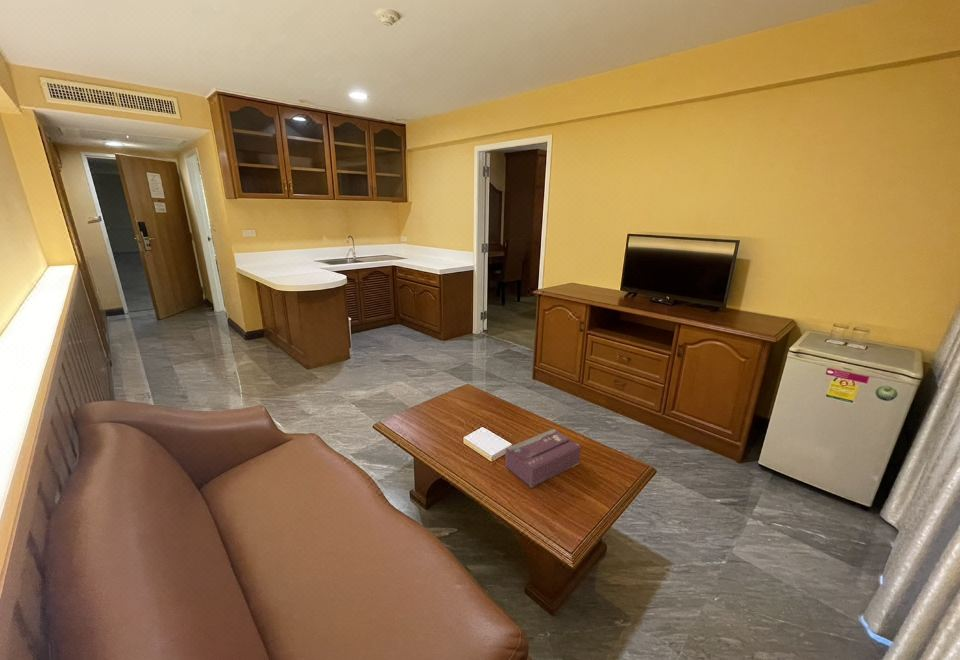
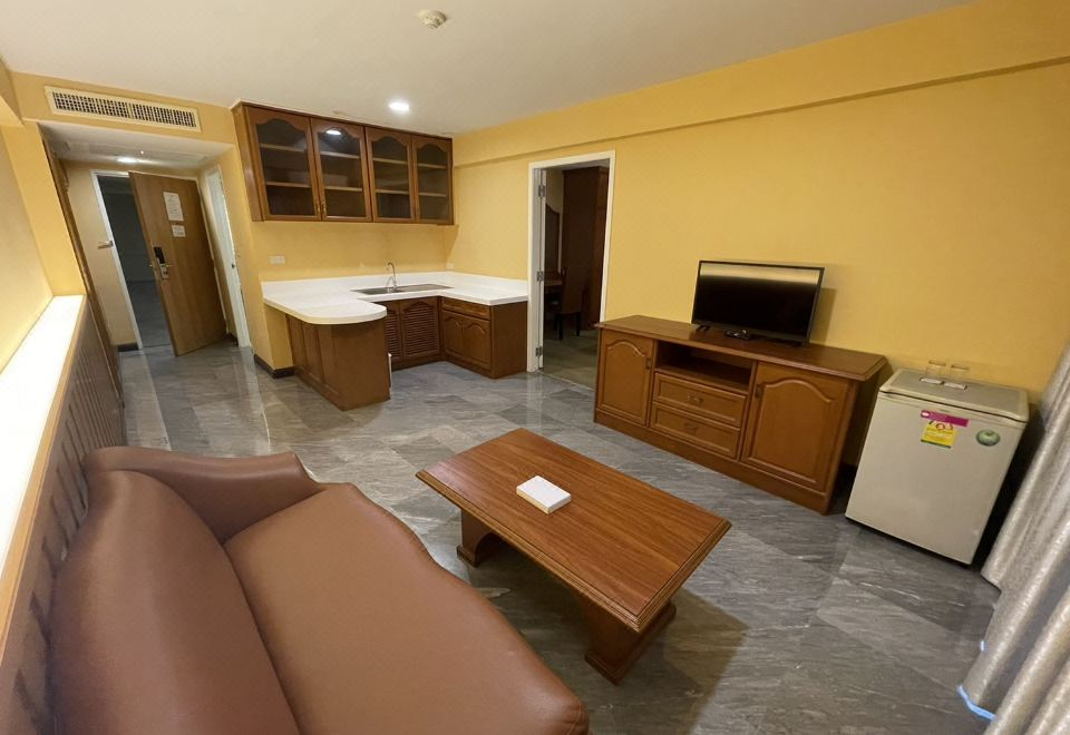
- tissue box (543, 455)
